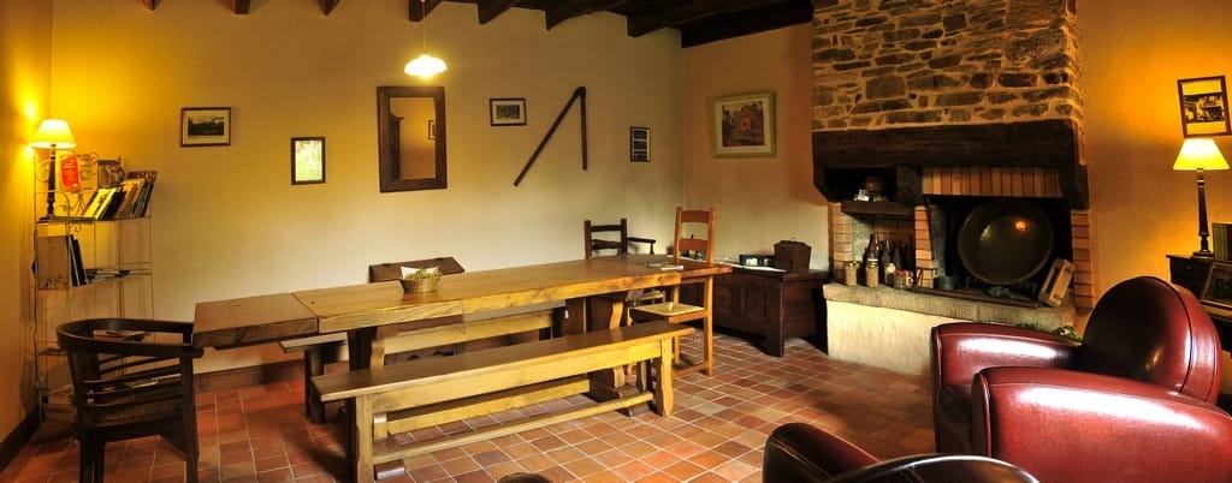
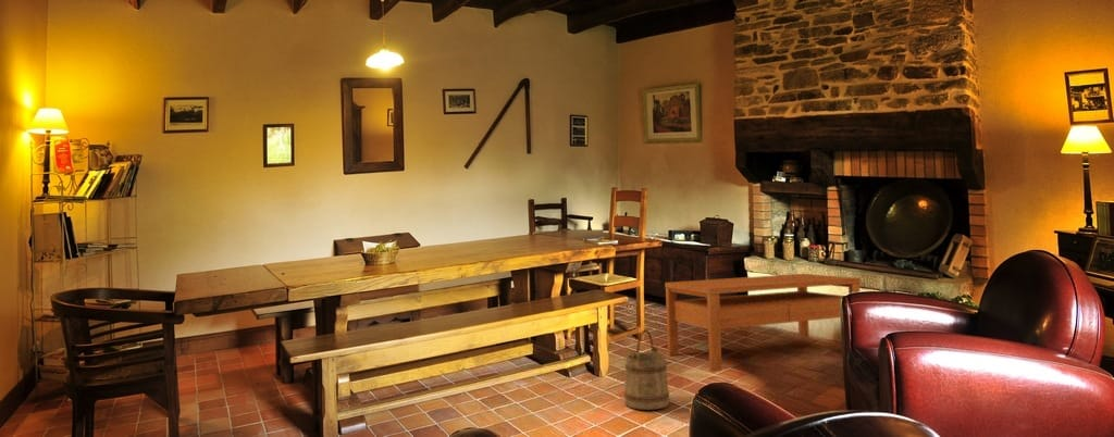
+ coffee table (763, 317)
+ bucket (645, 366)
